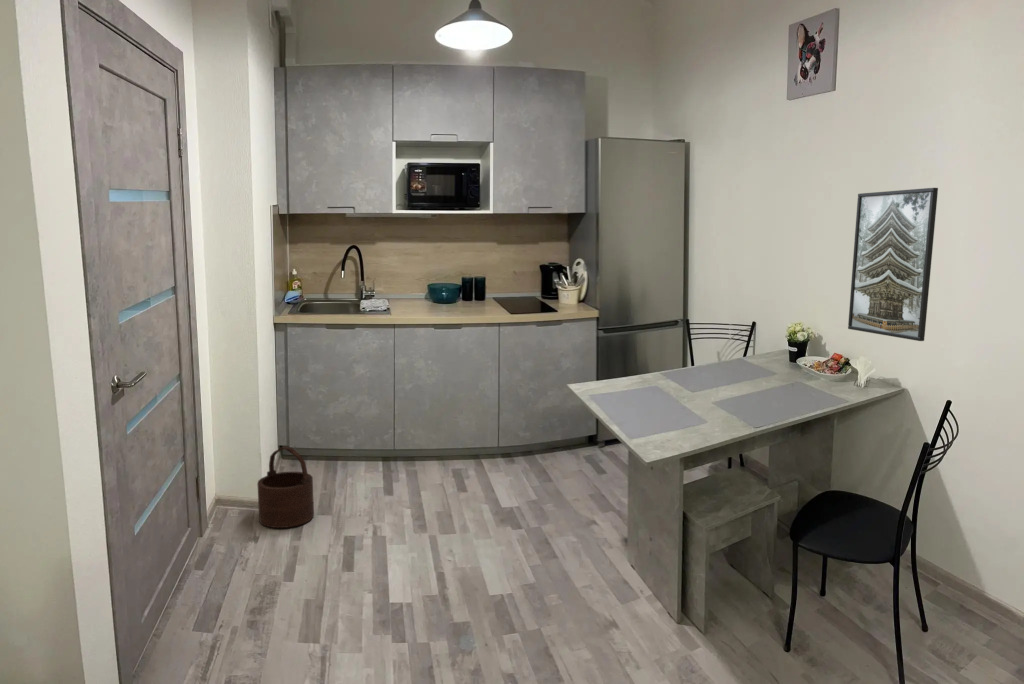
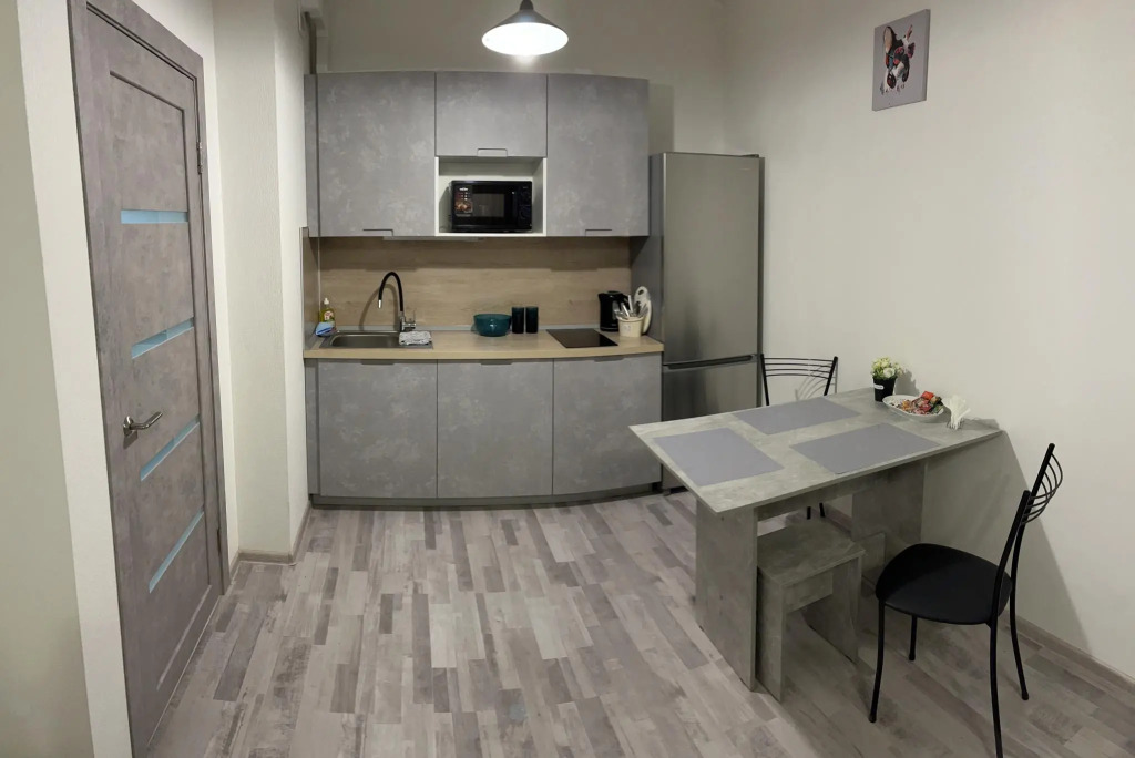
- wooden bucket (285, 483)
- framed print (889, 263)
